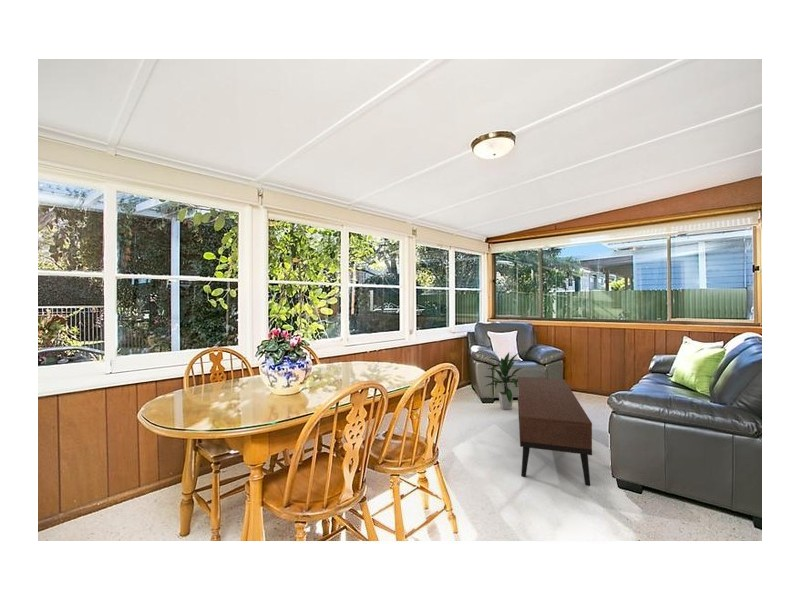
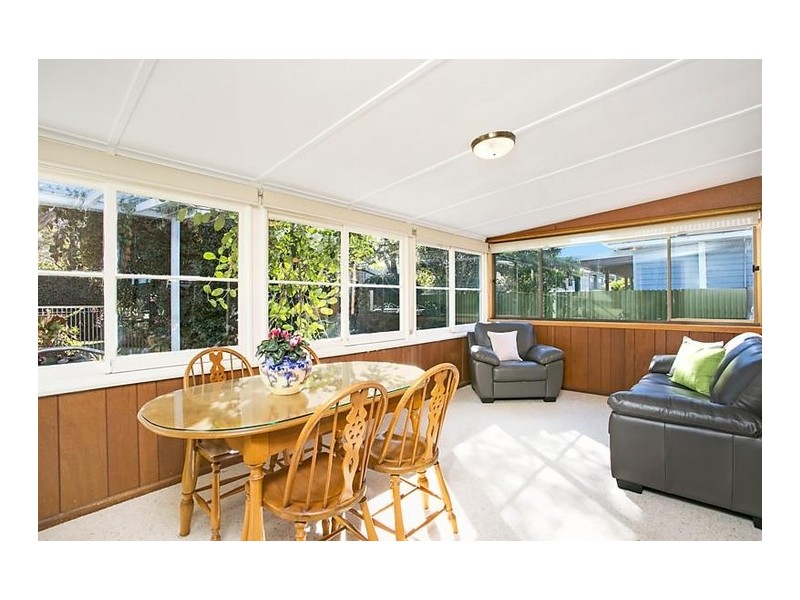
- coffee table (546, 419)
- indoor plant (505, 380)
